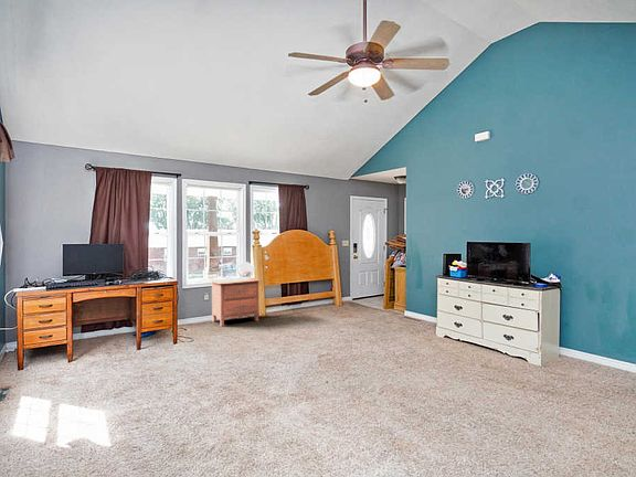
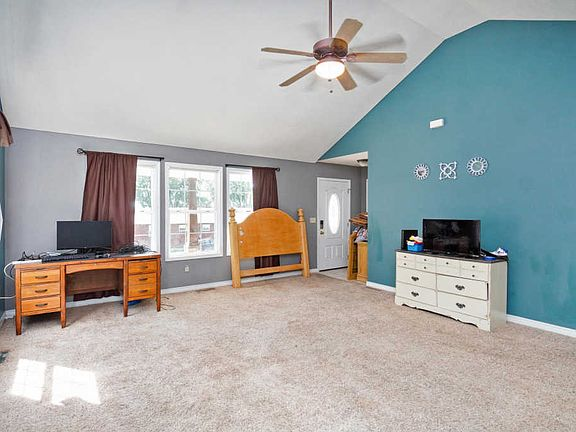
- nightstand (235, 299)
- decorative globe (245, 268)
